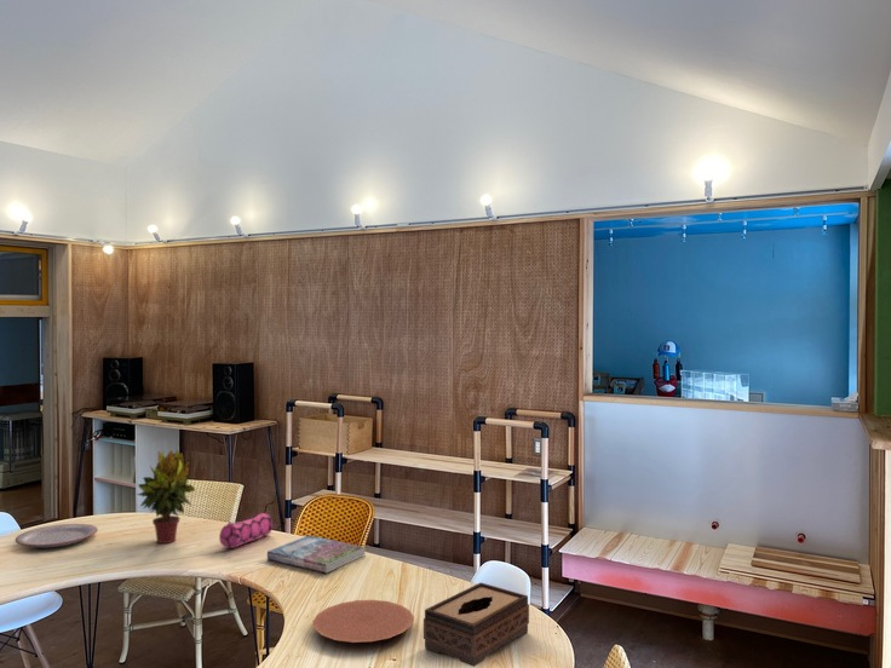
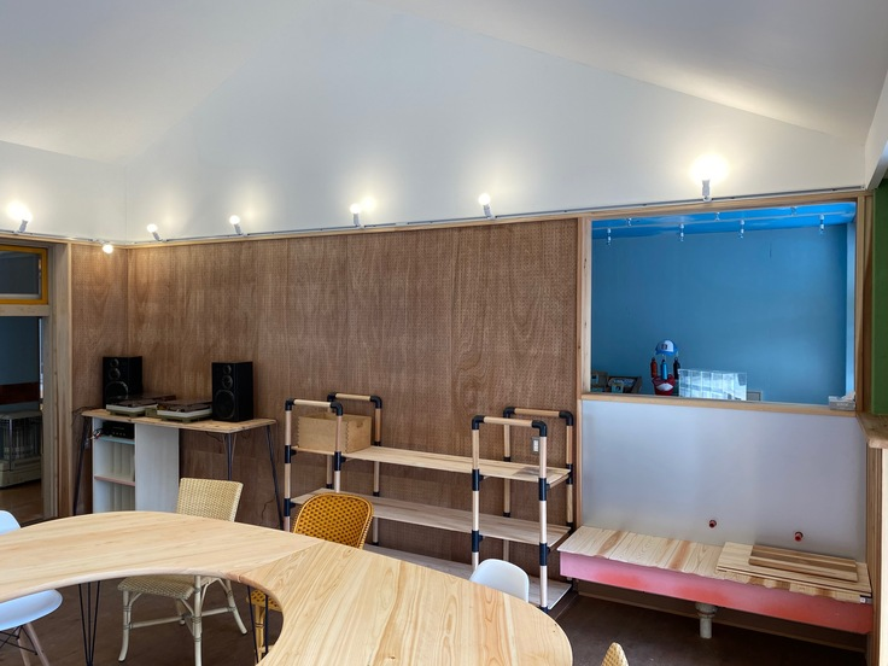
- pencil case (247, 529)
- book (316, 553)
- potted plant (167, 495)
- plate (57, 536)
- tissue box (477, 621)
- plate (363, 623)
